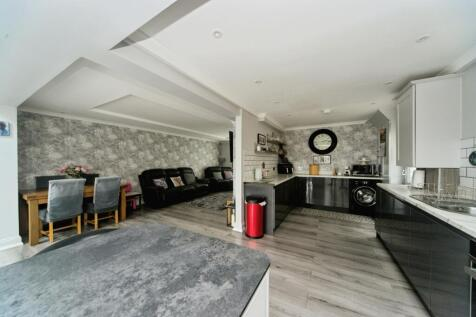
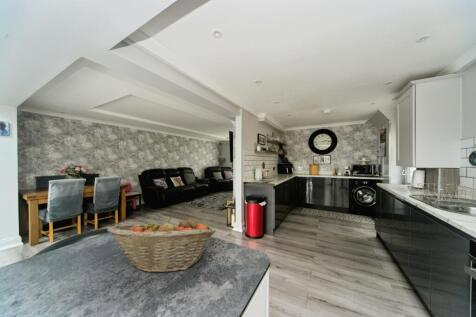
+ fruit basket (165, 236)
